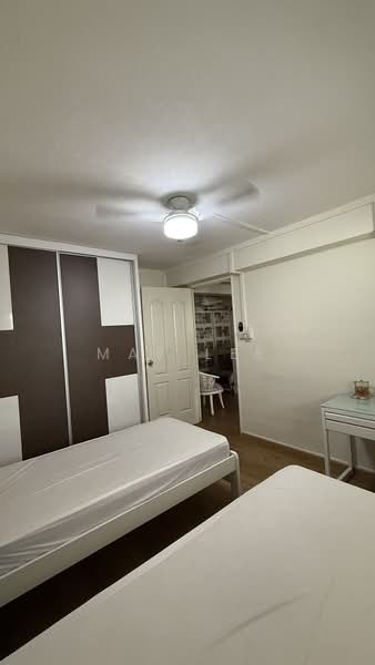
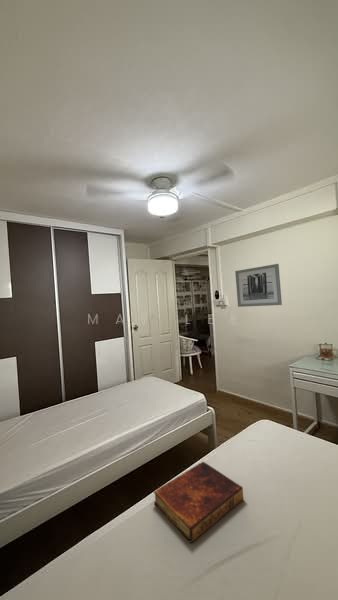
+ wall art (256, 286)
+ book (198, 495)
